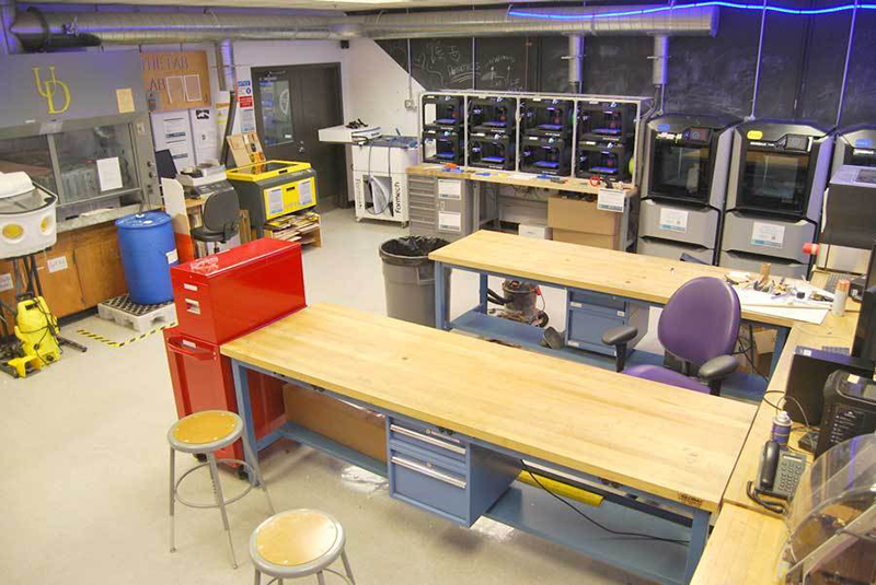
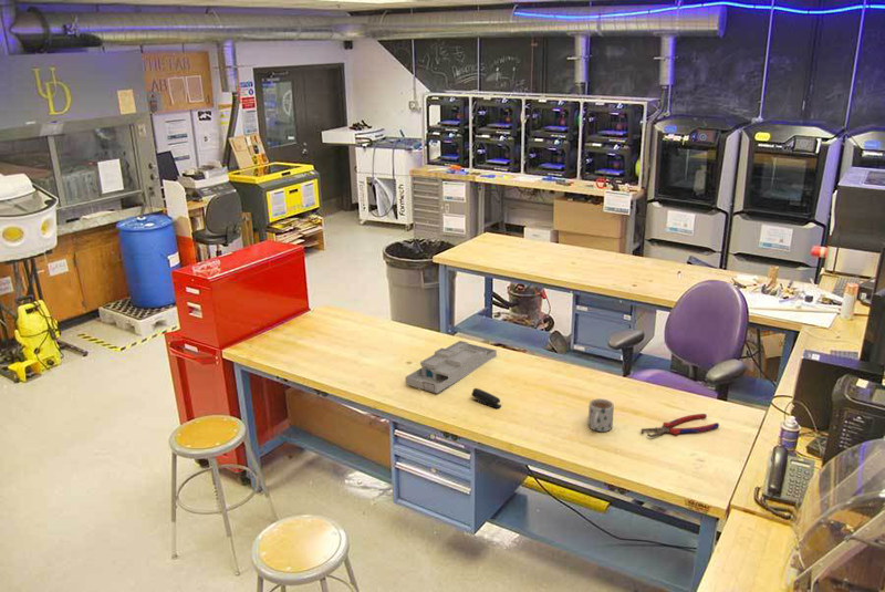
+ mug (600, 417)
+ pliers (678, 428)
+ desk organizer (452, 361)
+ stapler (486, 397)
